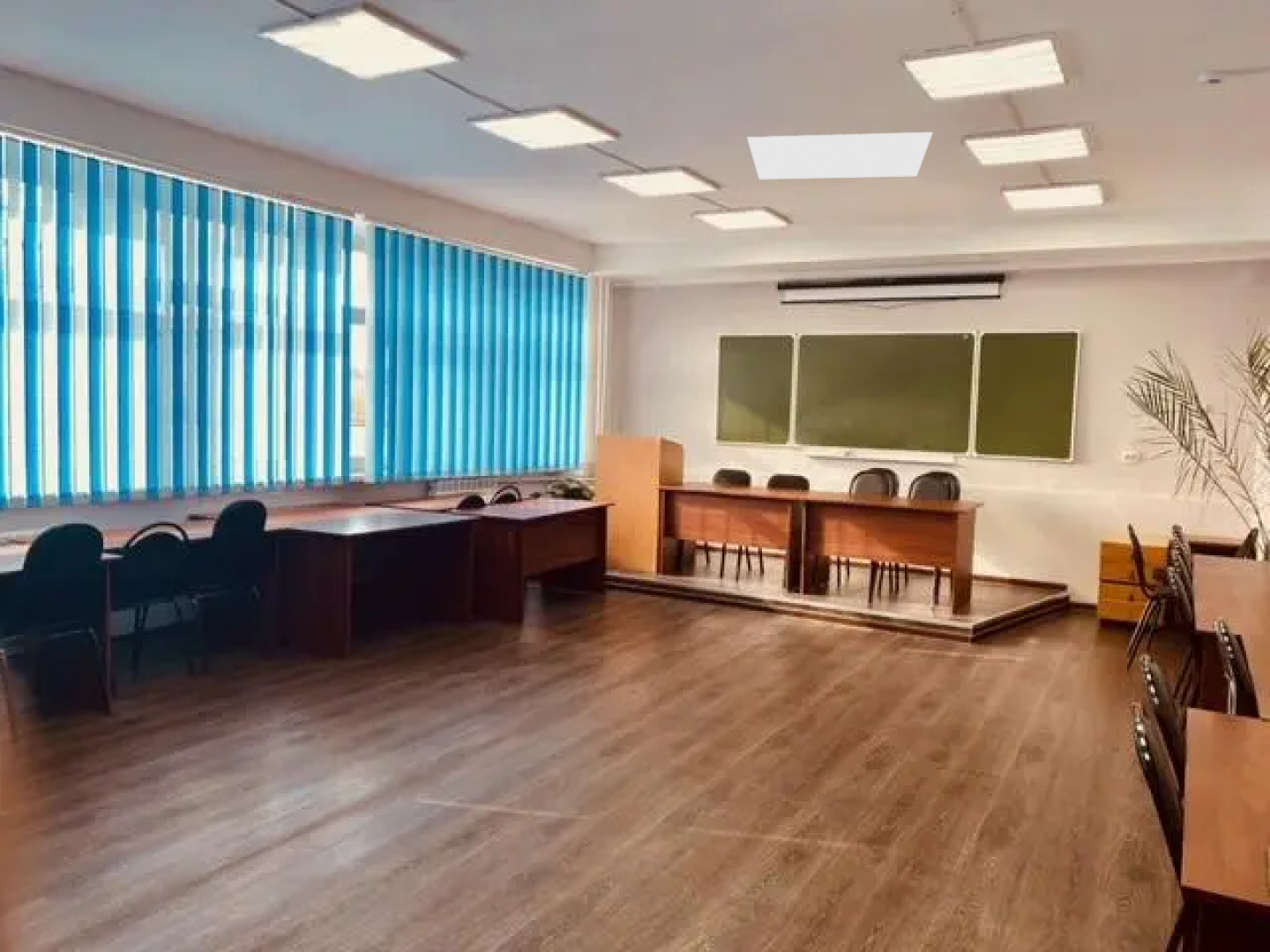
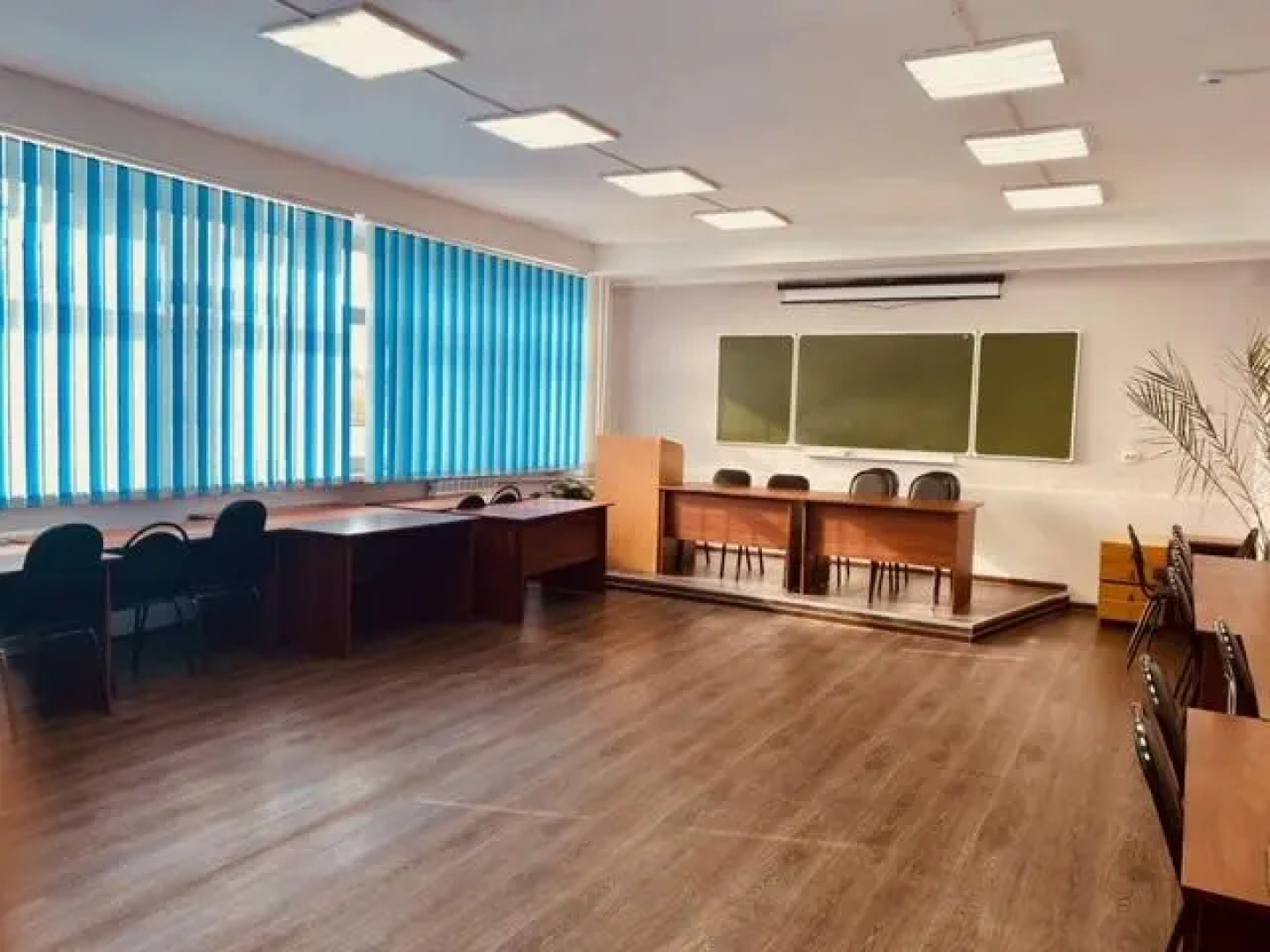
- light panel (837, 151)
